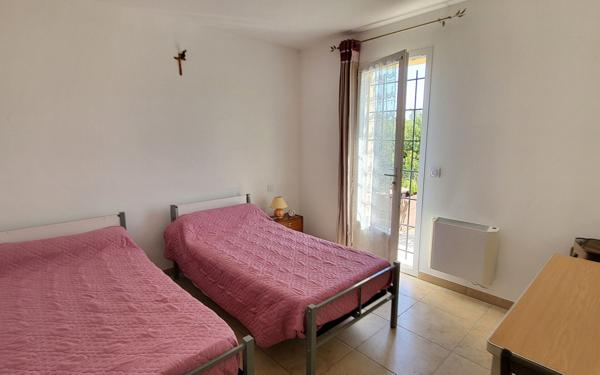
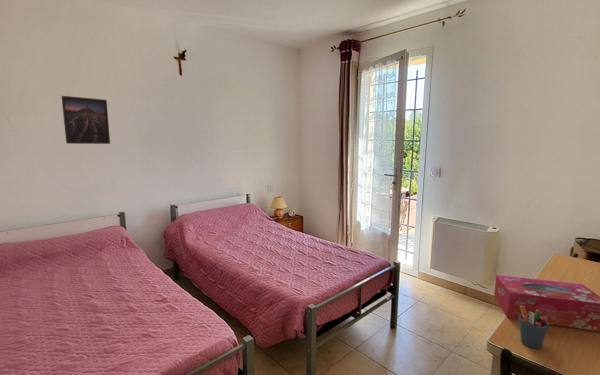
+ tissue box (546, 300)
+ pen holder (532, 325)
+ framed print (87, 121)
